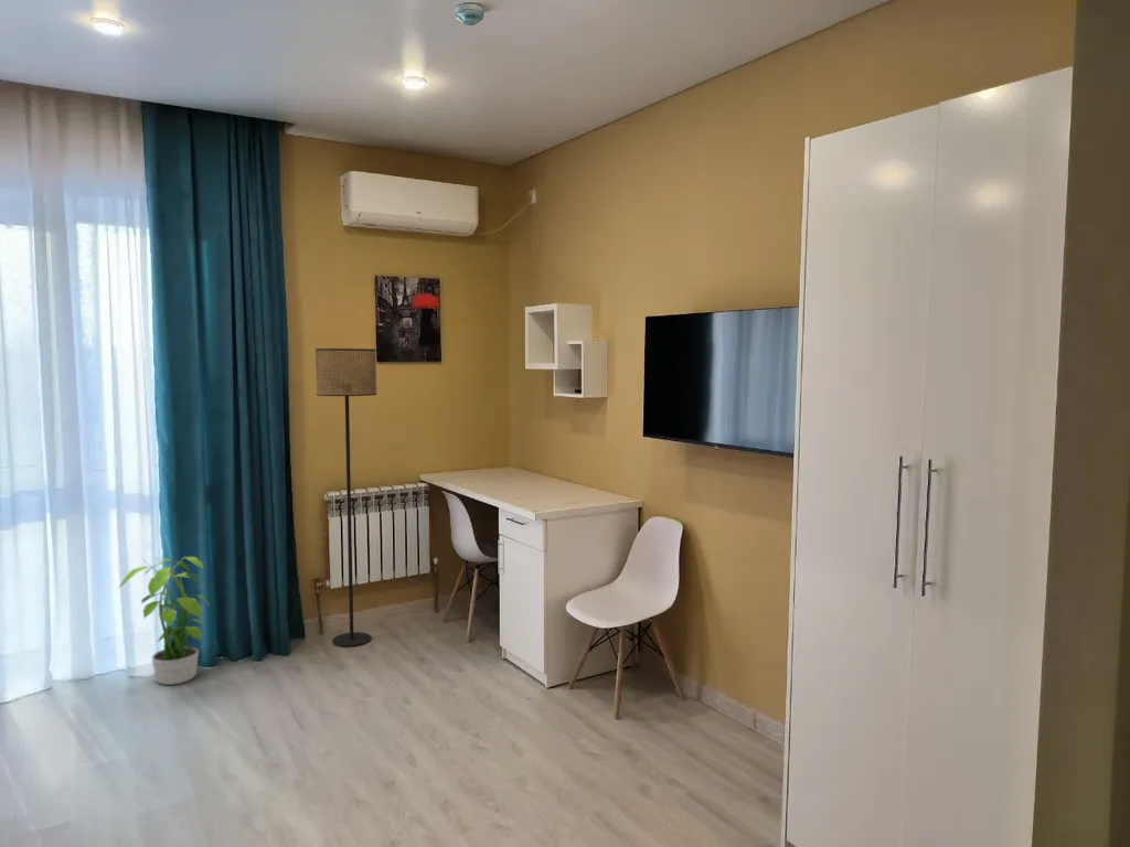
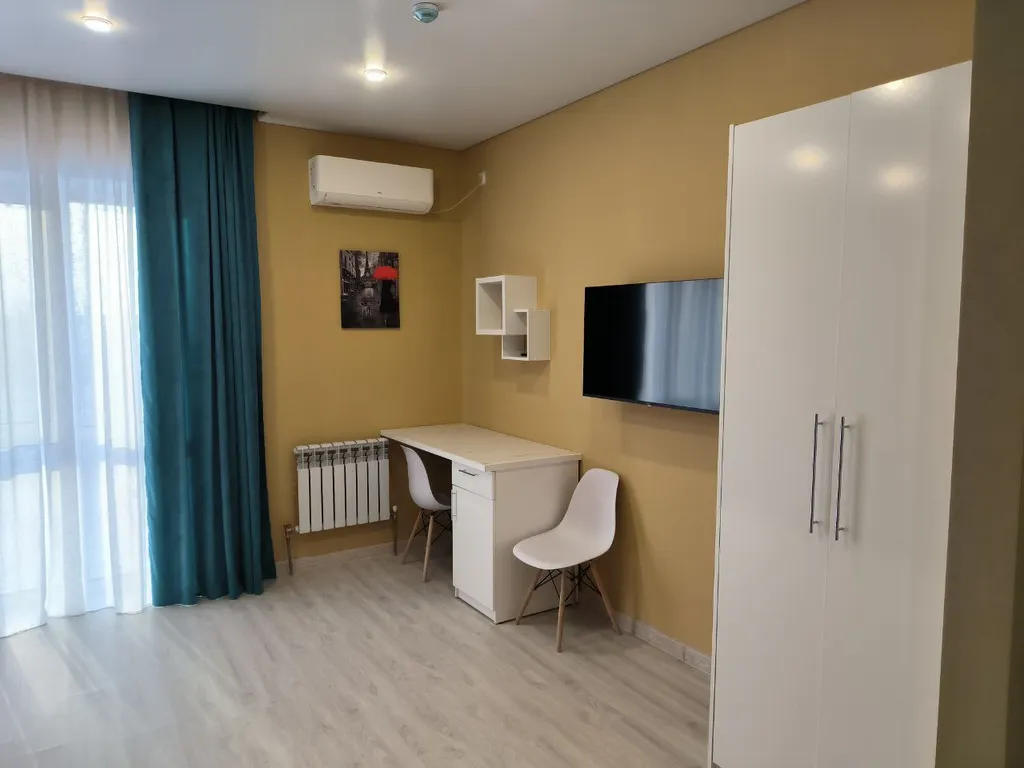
- potted plant (166, 620)
- floor lamp (349, 496)
